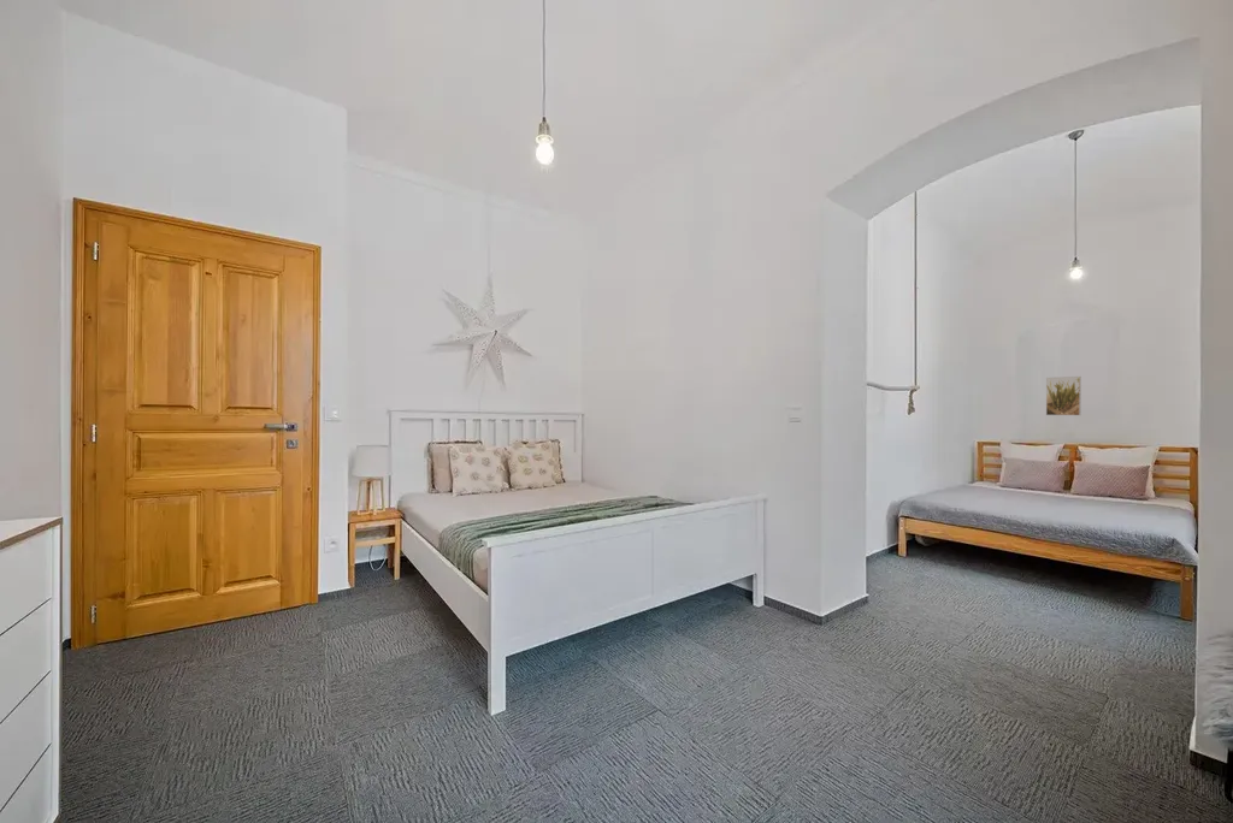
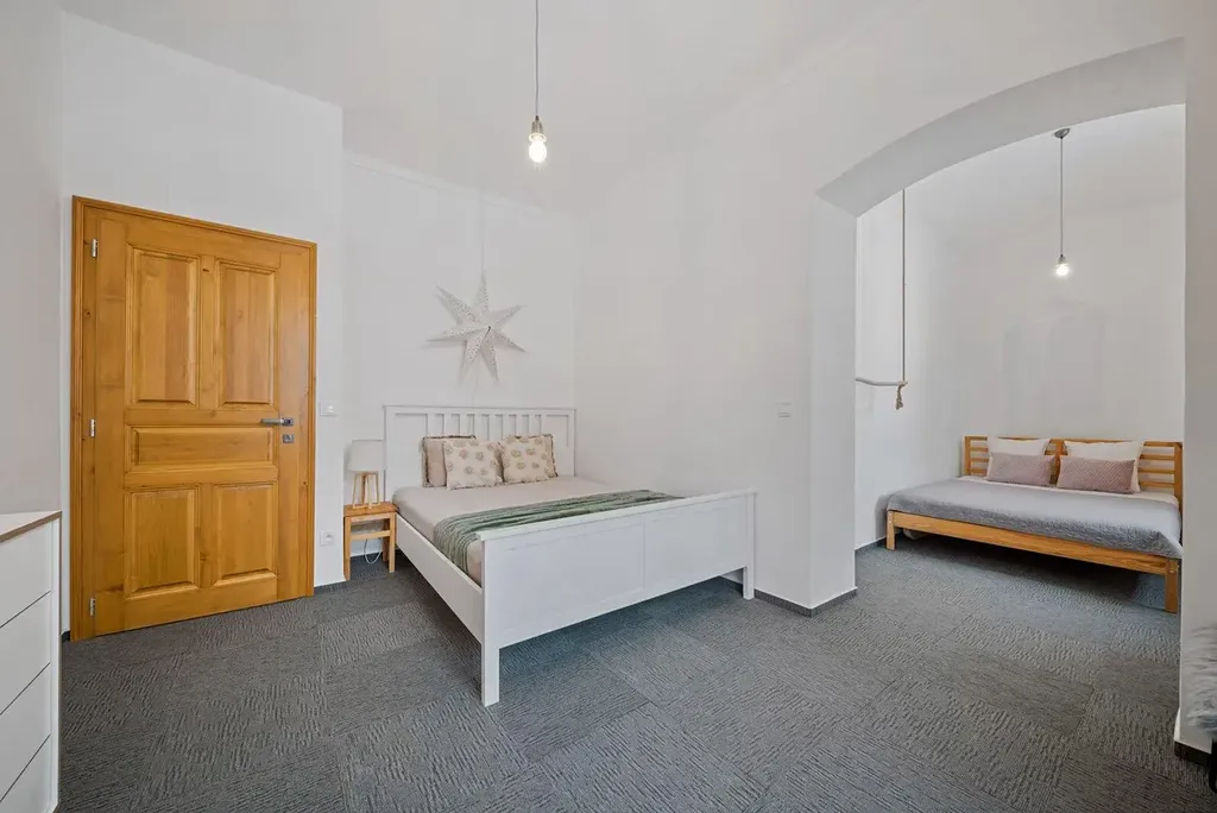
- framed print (1062, 396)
